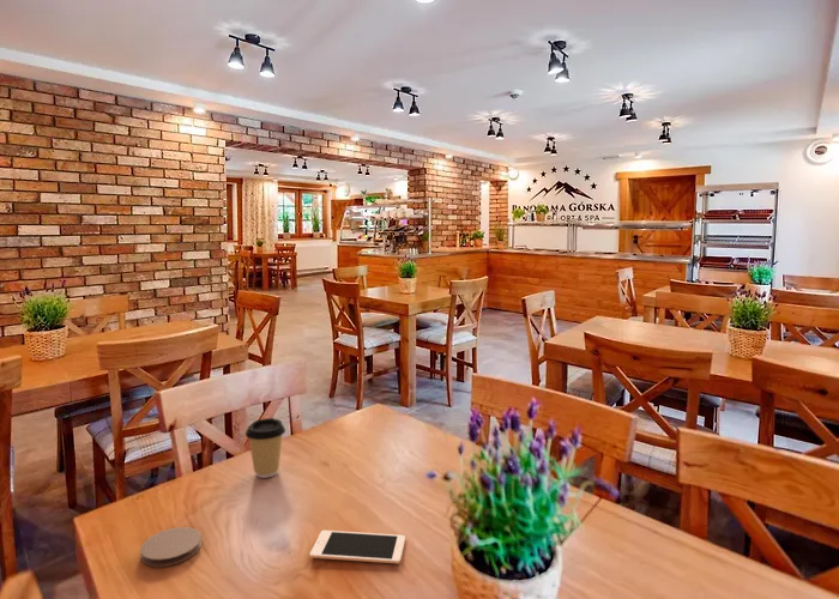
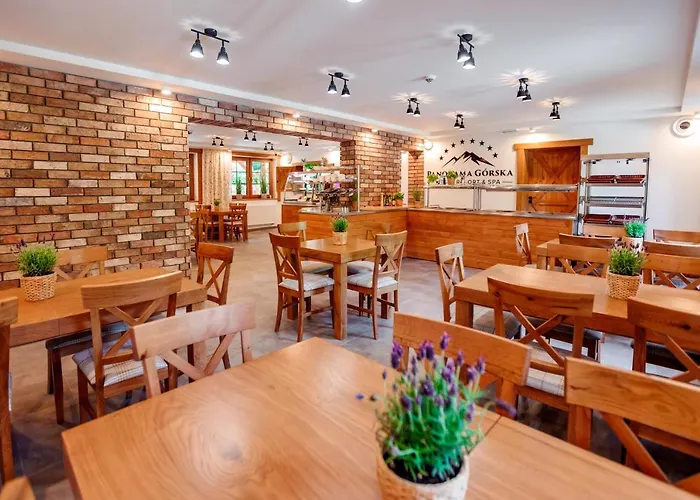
- cell phone (358, 546)
- coaster (171, 545)
- coffee cup (265, 448)
